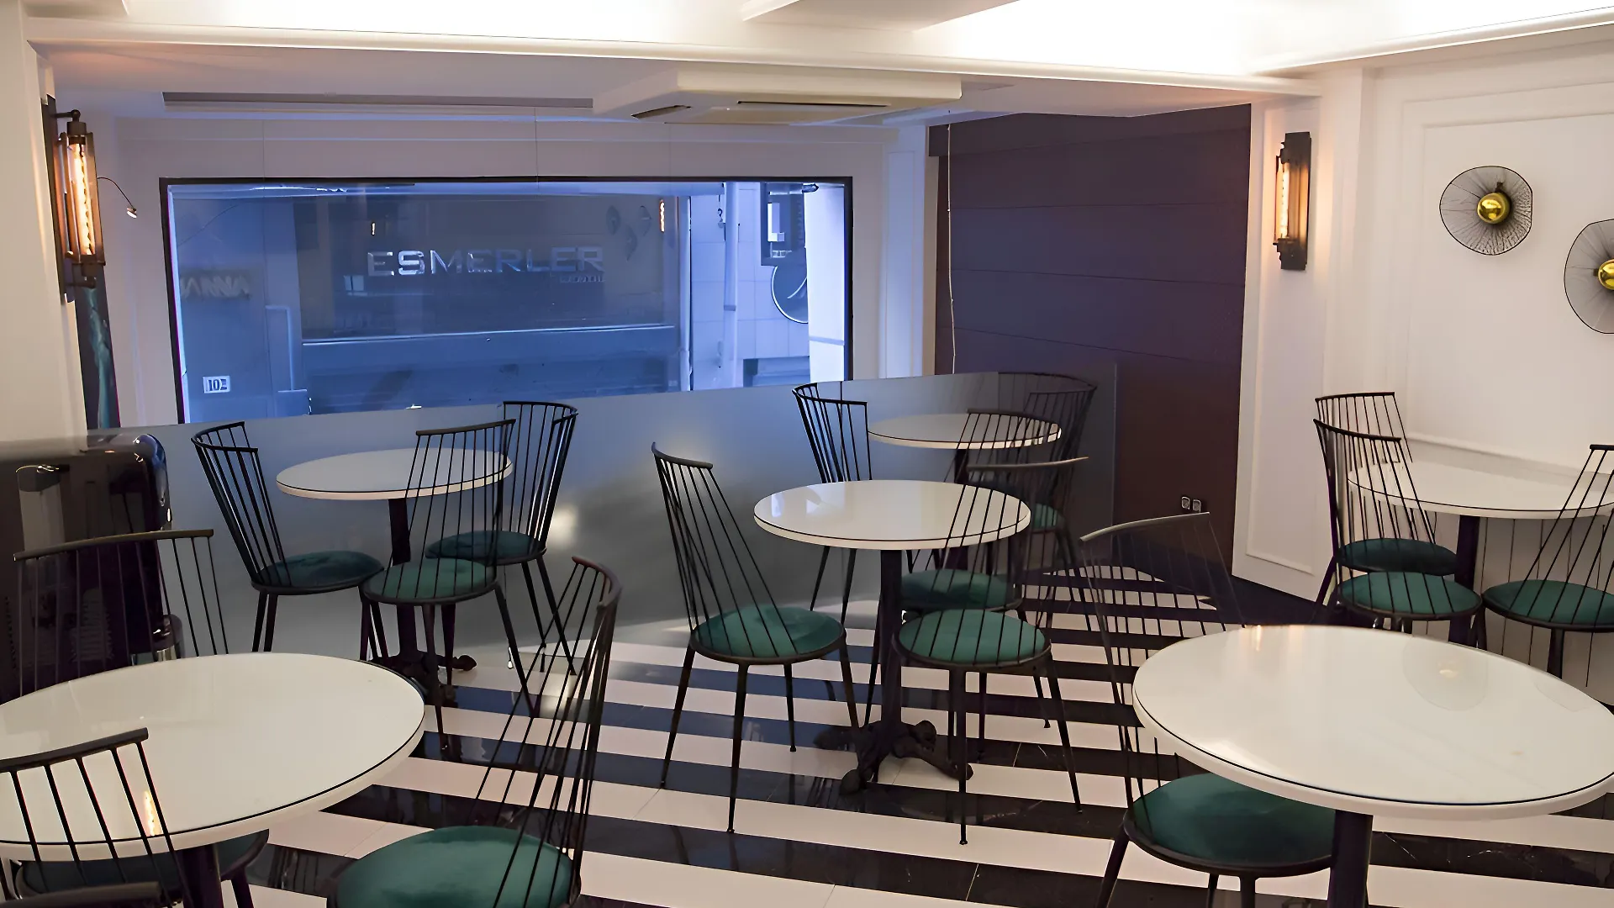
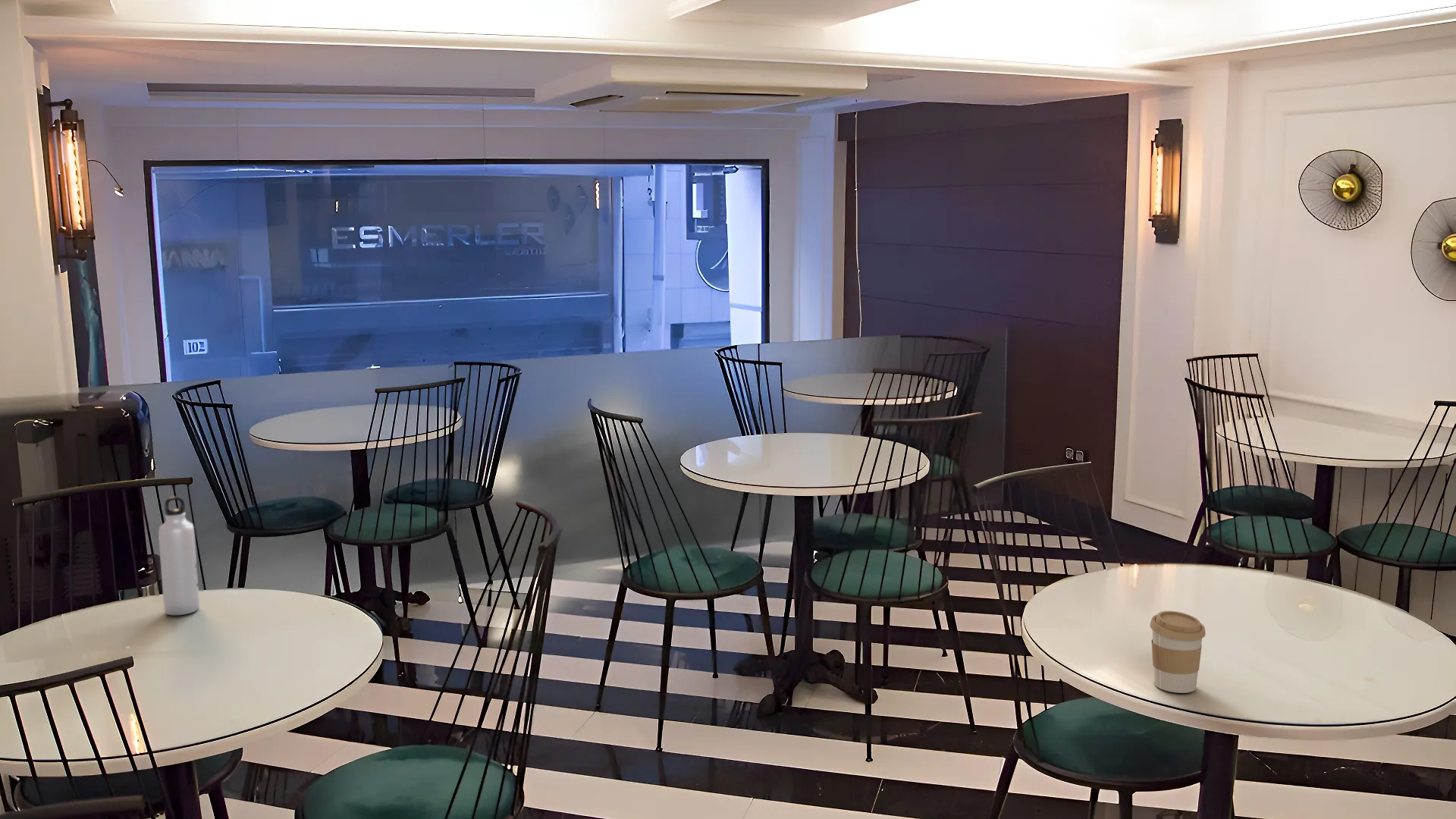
+ coffee cup (1176, 651)
+ water bottle (177, 554)
